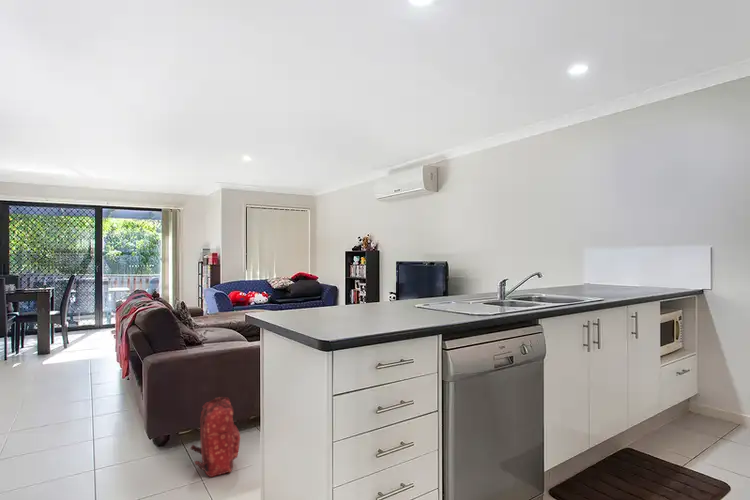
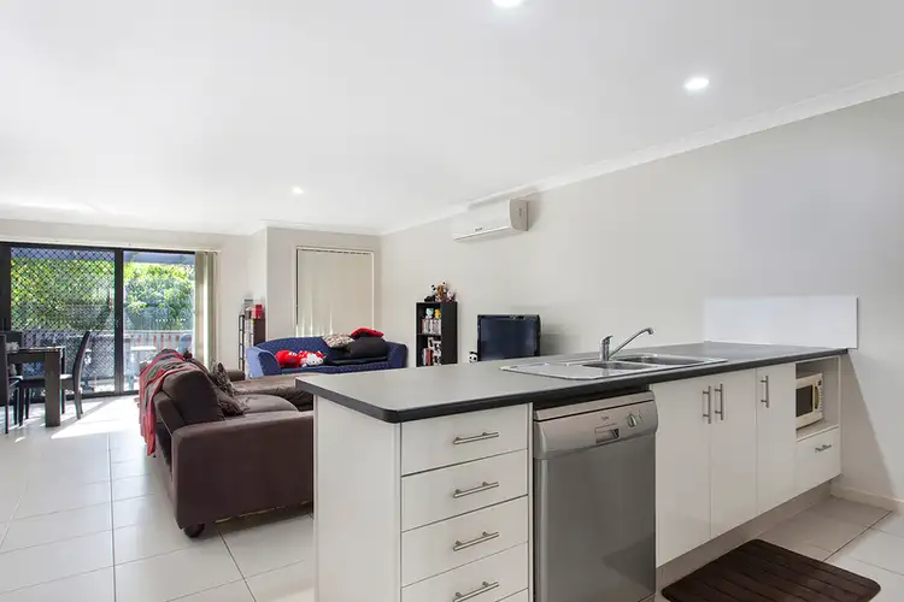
- backpack (213, 432)
